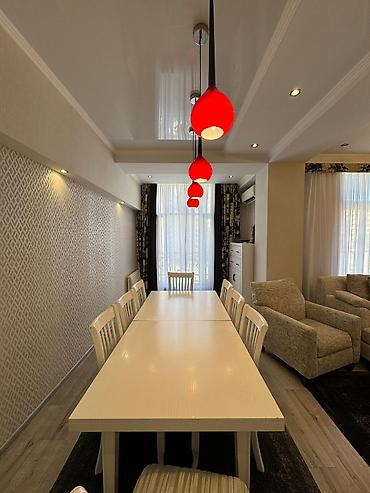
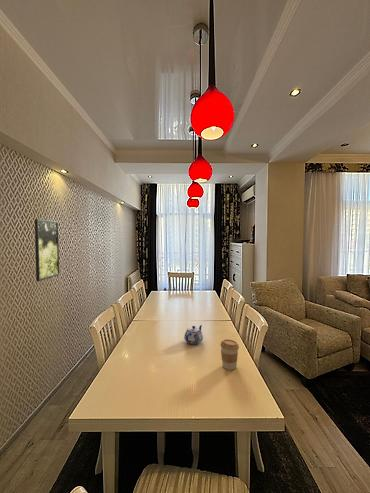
+ teapot (194, 333)
+ coffee cup (229, 353)
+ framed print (48, 249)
